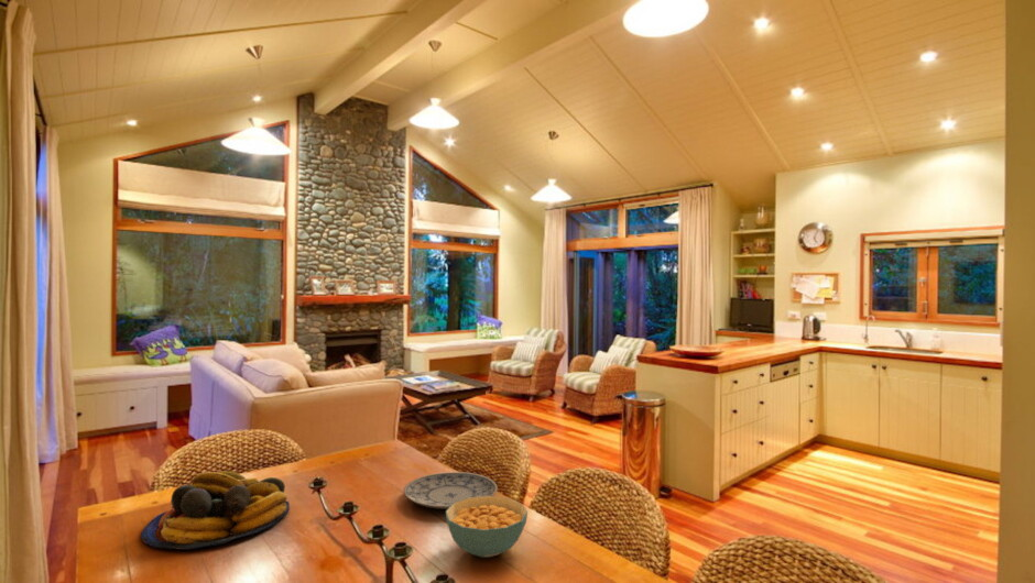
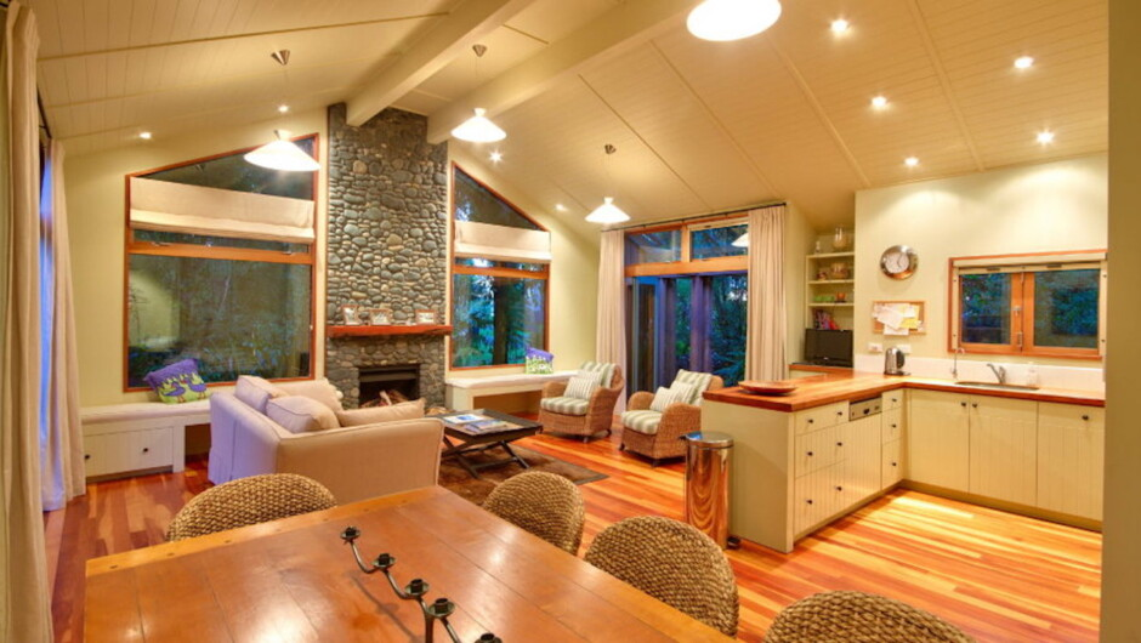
- plate (450, 492)
- cereal bowl (486, 531)
- fruit bowl (219, 496)
